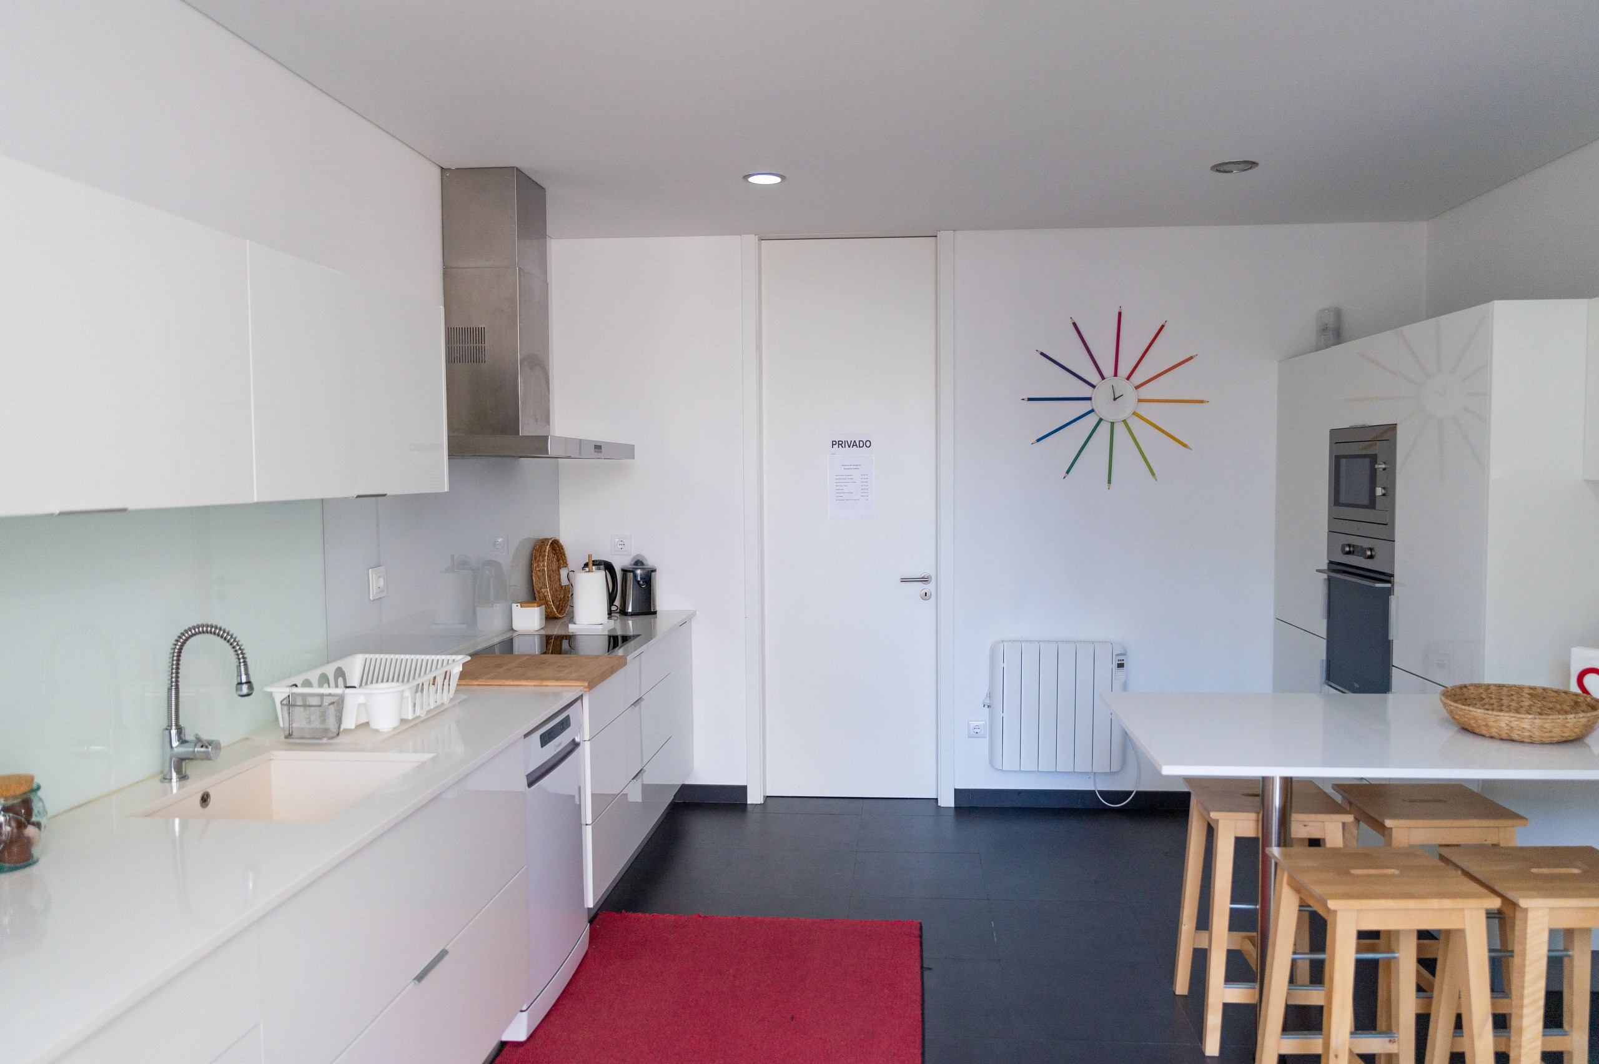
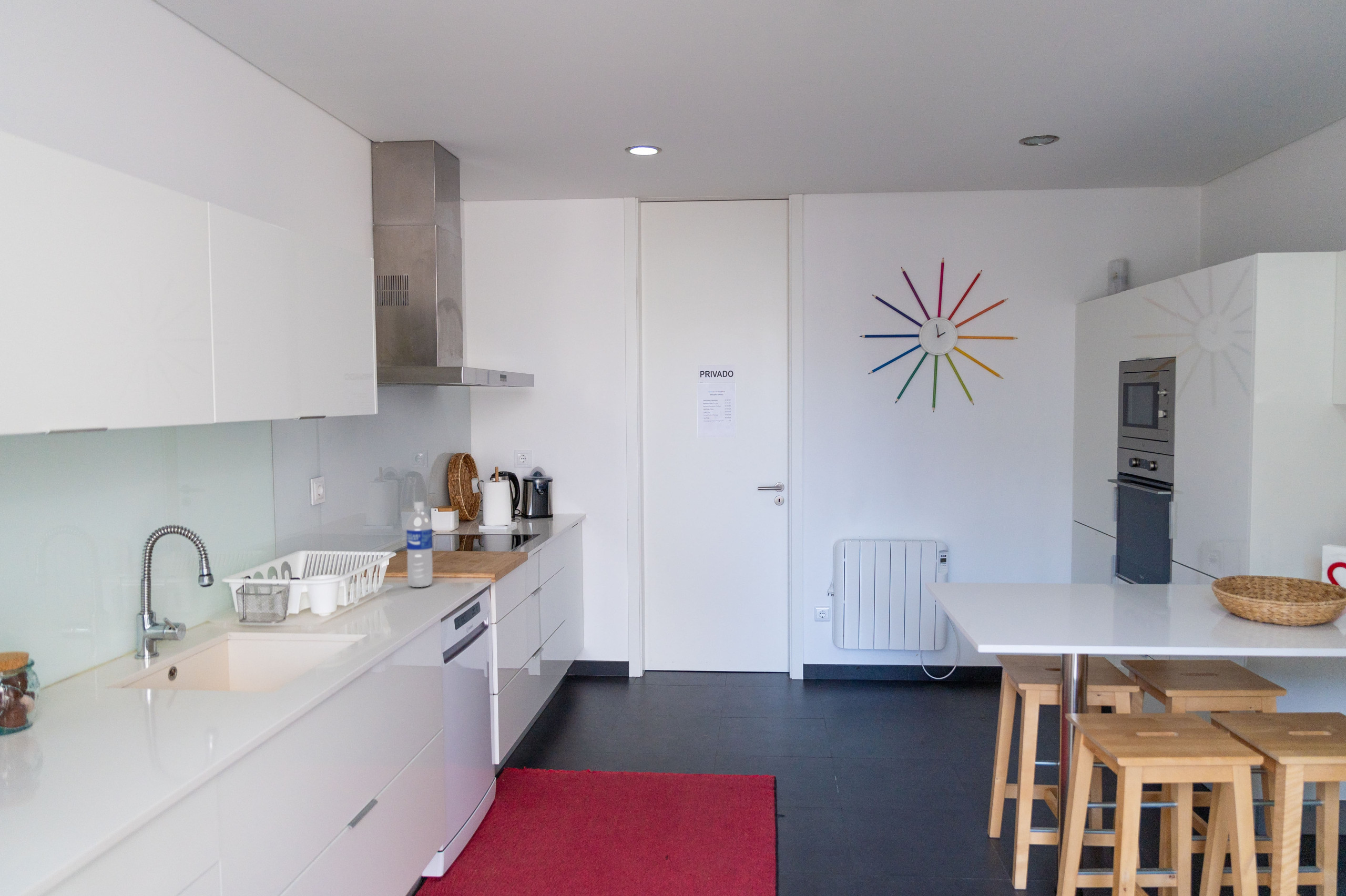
+ water bottle (420, 544)
